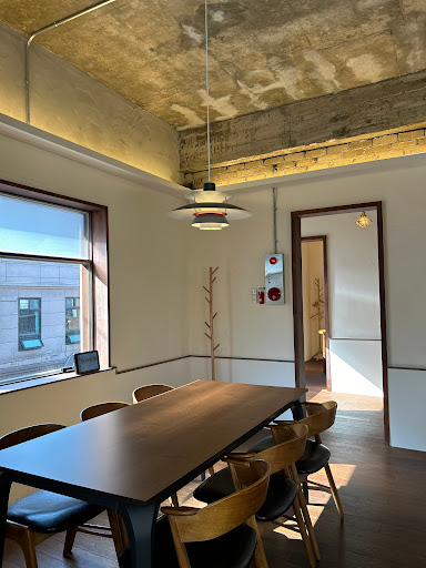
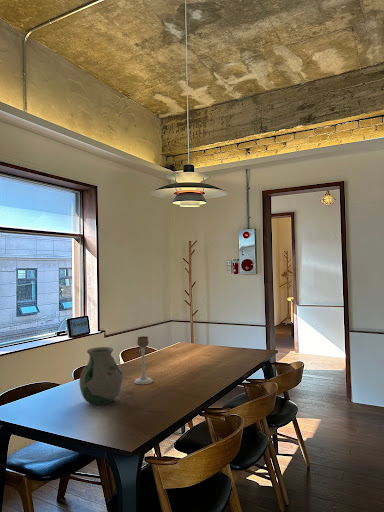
+ vase (101, 375)
+ candle holder (143, 359)
